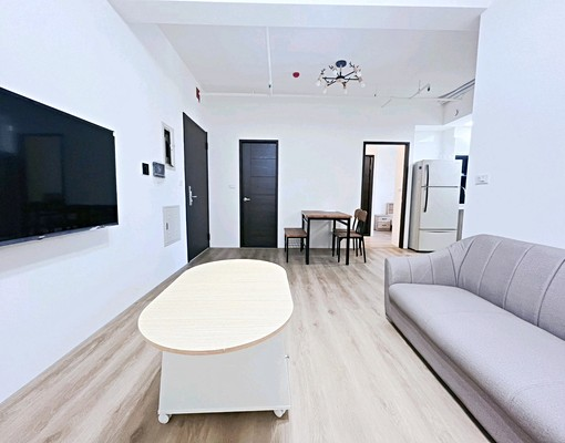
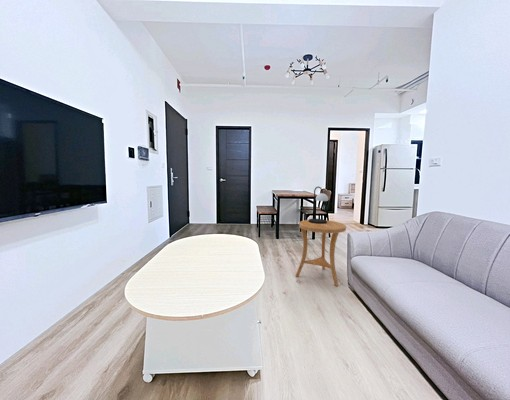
+ table lamp (315, 205)
+ side table (322, 250)
